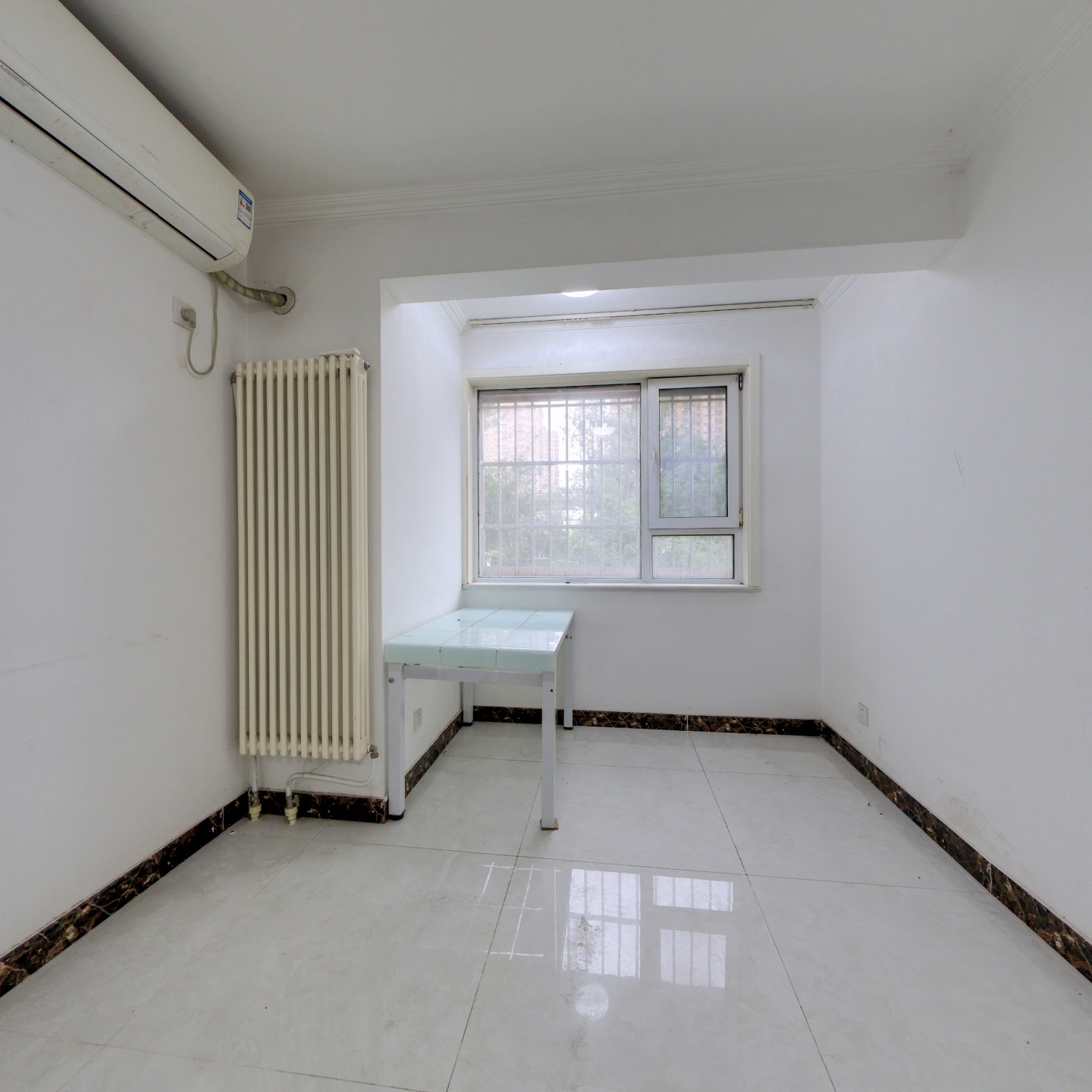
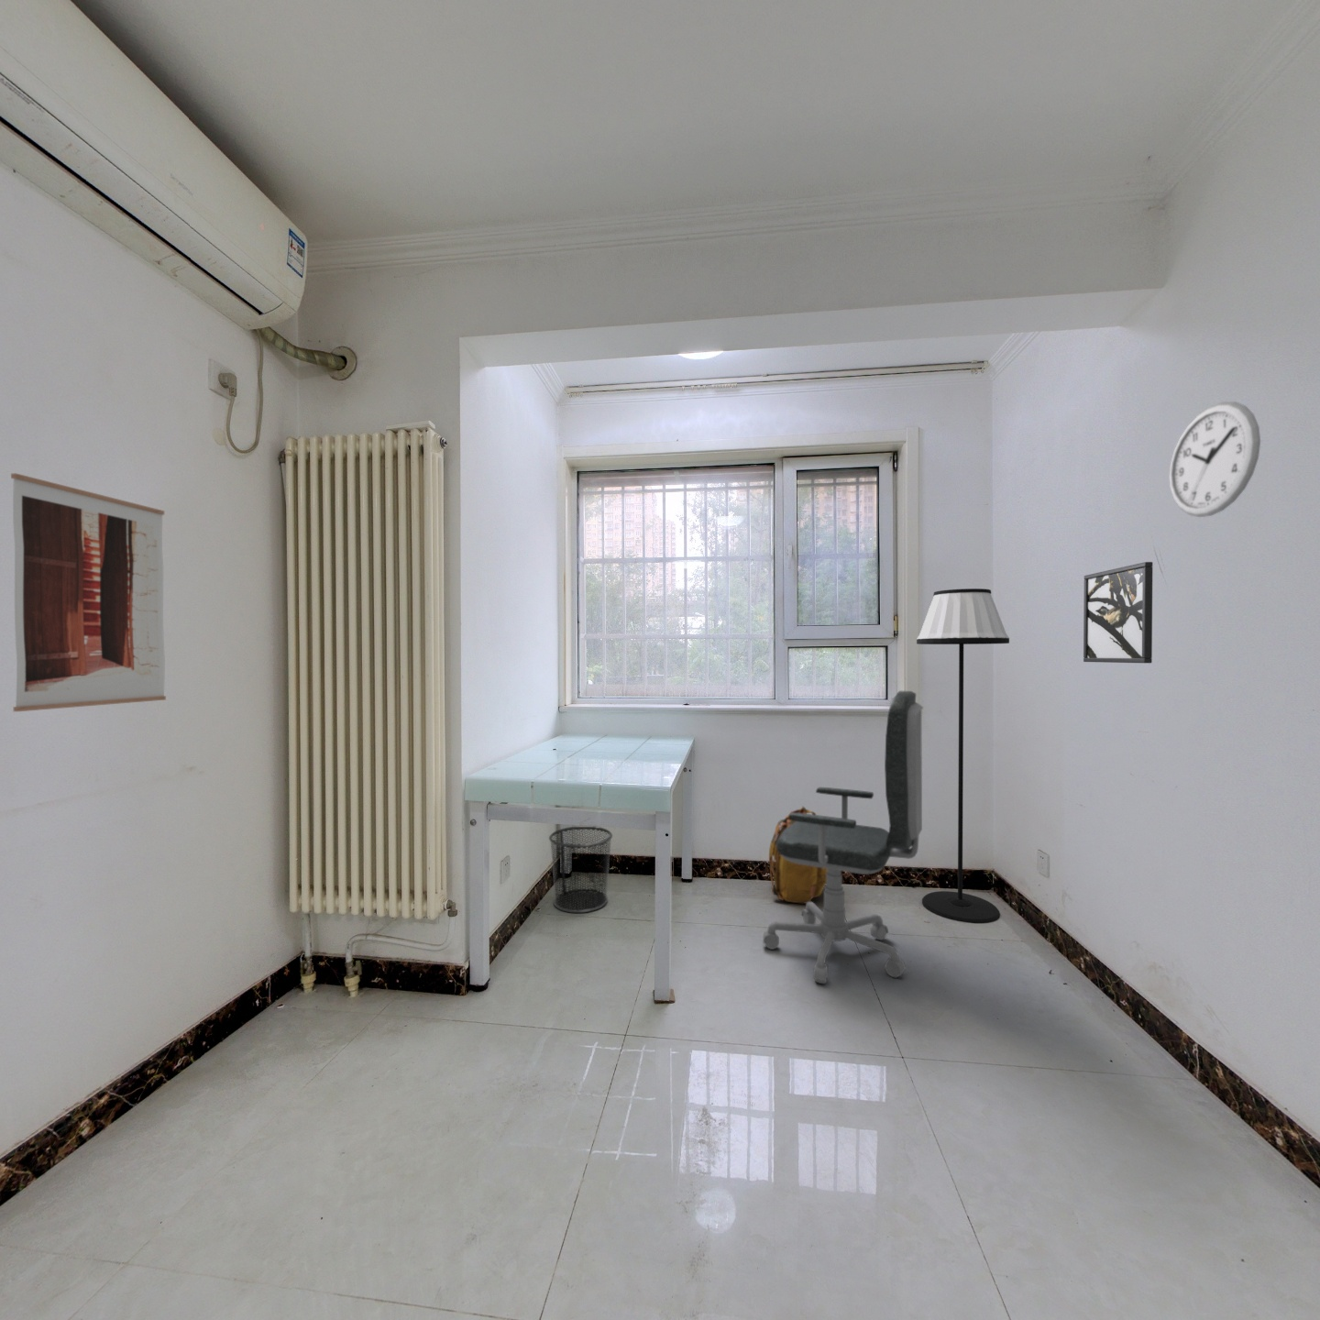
+ waste bin (580, 868)
+ floor lamp (961, 749)
+ wall art (97, 600)
+ office chair (840, 822)
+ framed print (1115, 615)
+ wall clock (1208, 461)
+ backpack (794, 863)
